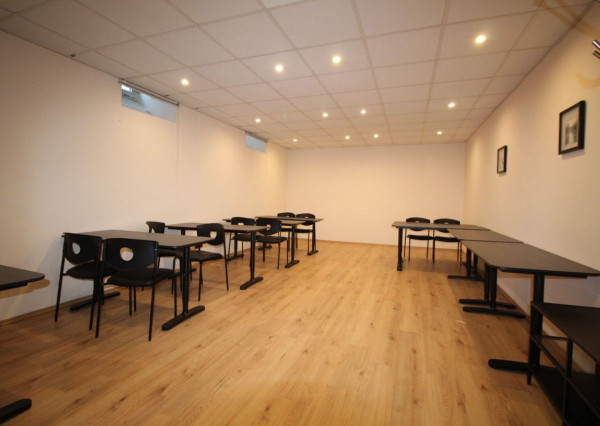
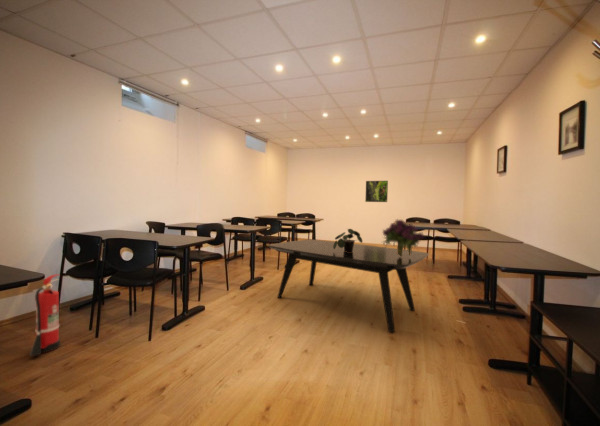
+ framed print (376, 191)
+ potted plant (347, 239)
+ dining table (346, 267)
+ bouquet (400, 237)
+ fire extinguisher (46, 313)
